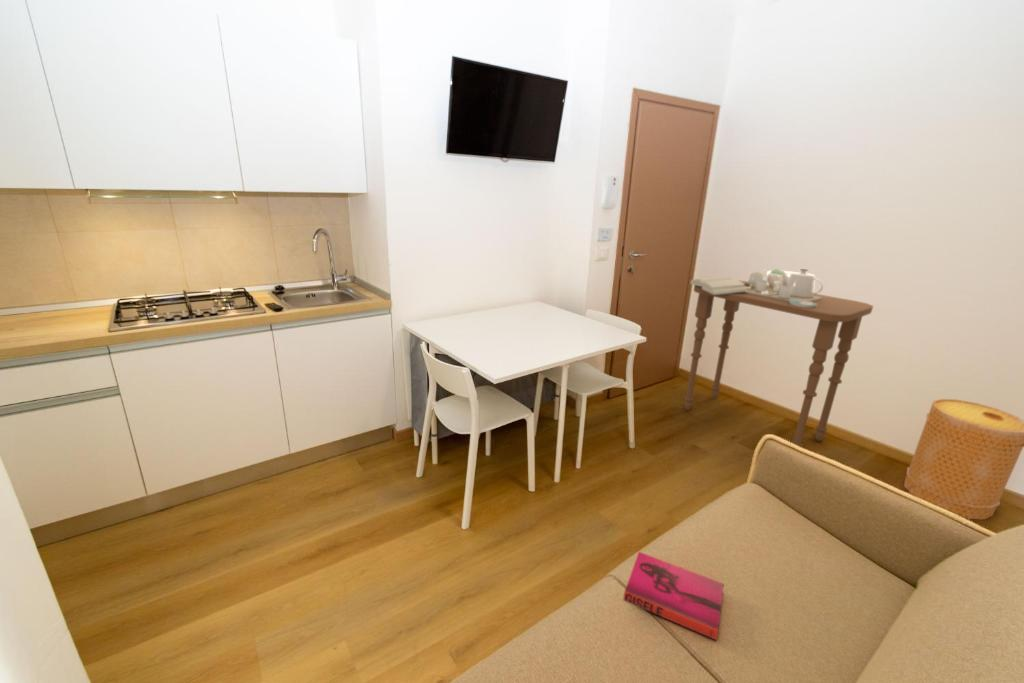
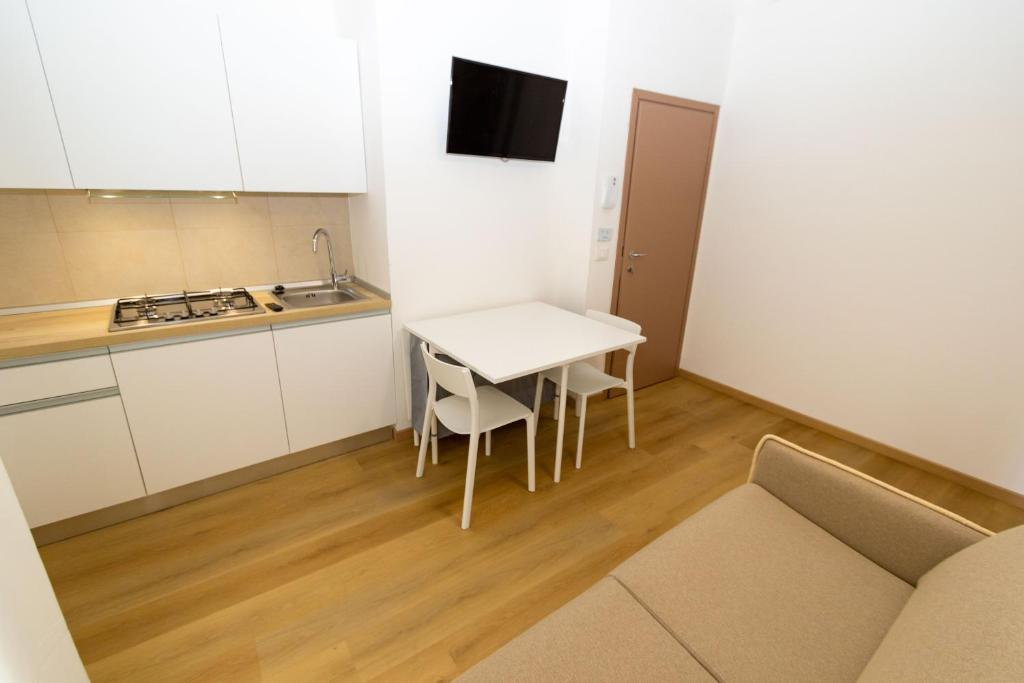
- side table (728, 348)
- basket (962, 456)
- hardback book (673, 592)
